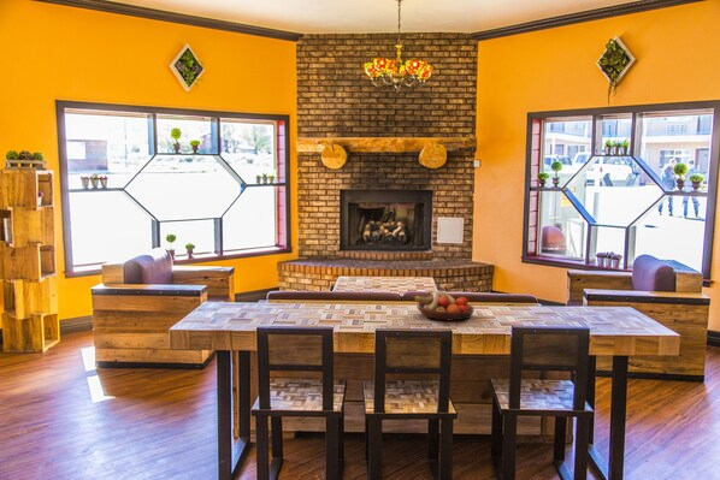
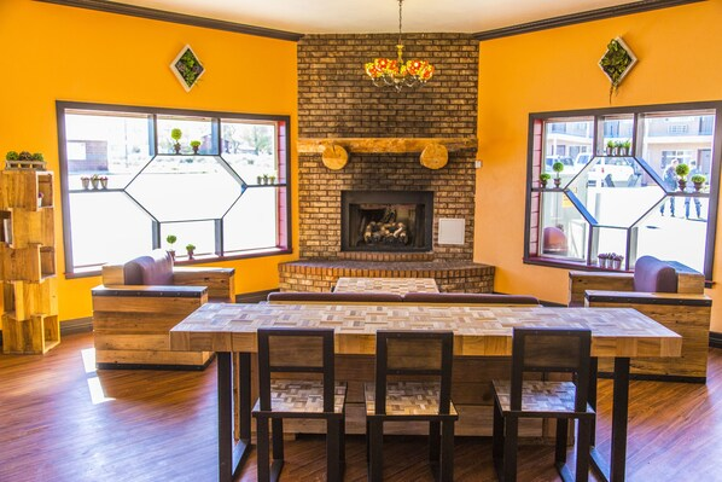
- fruit bowl (444, 303)
